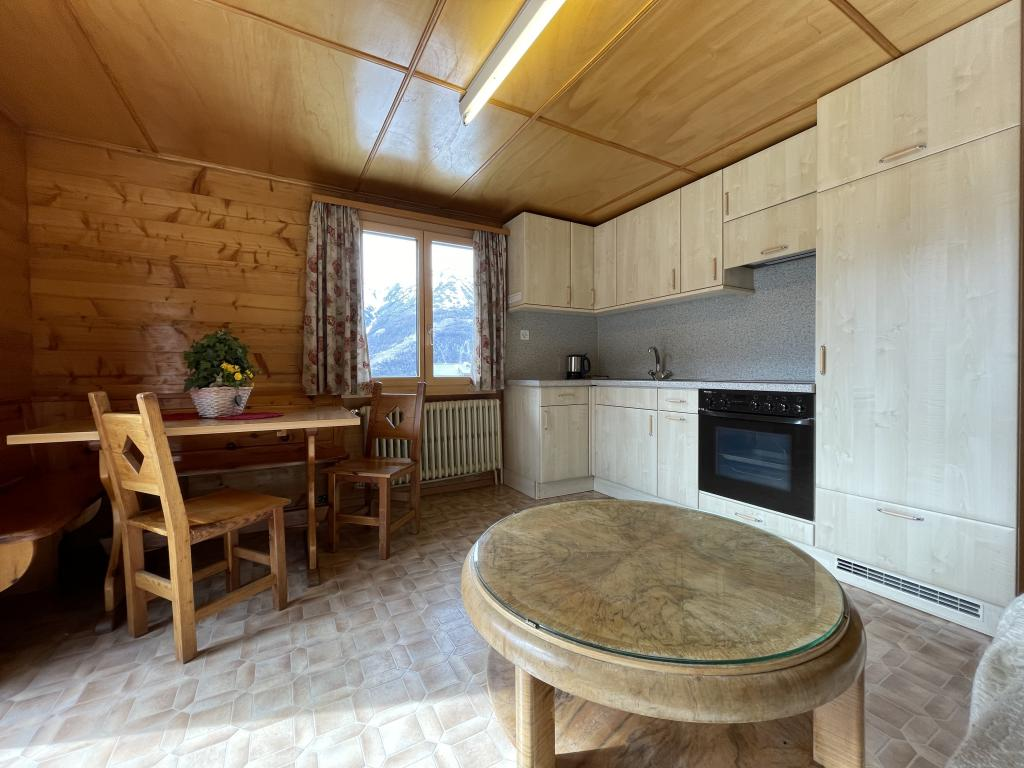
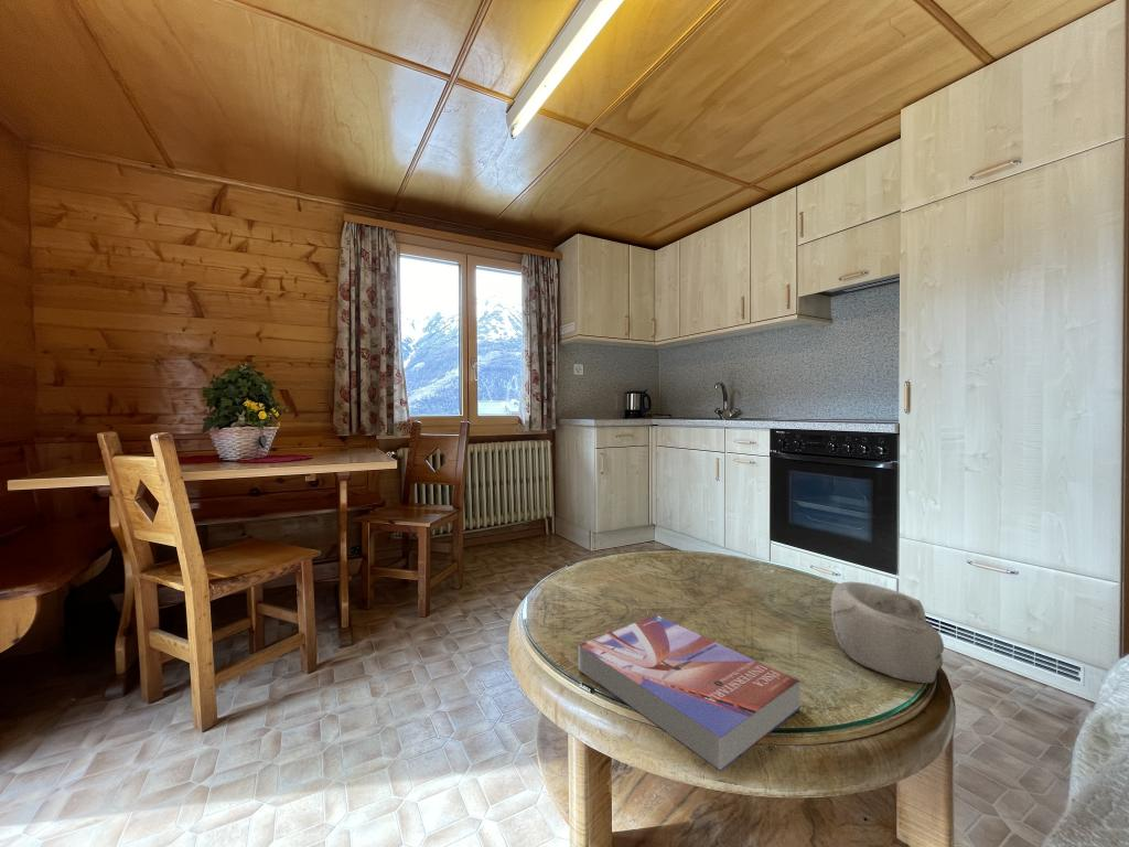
+ decorative bowl (883, 624)
+ textbook (680, 674)
